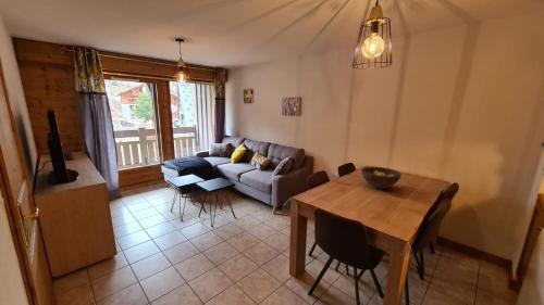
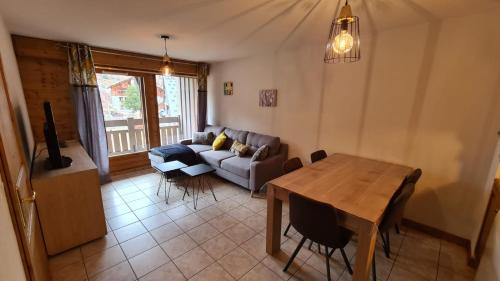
- fruit bowl (380, 179)
